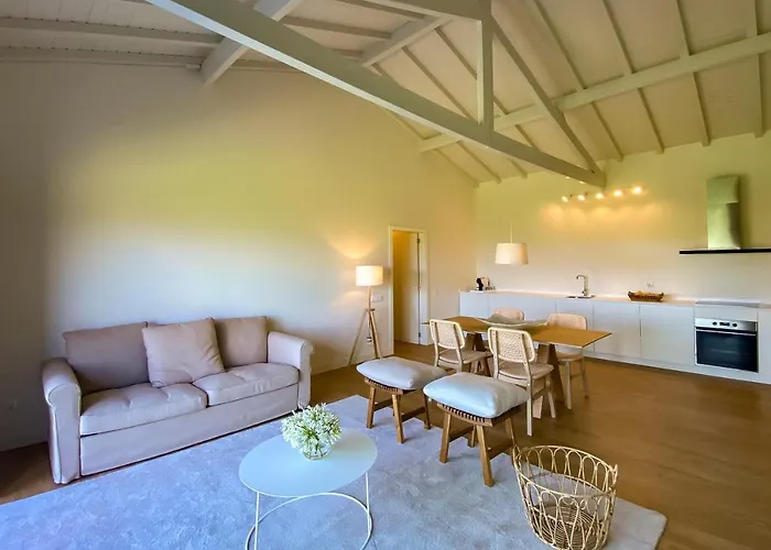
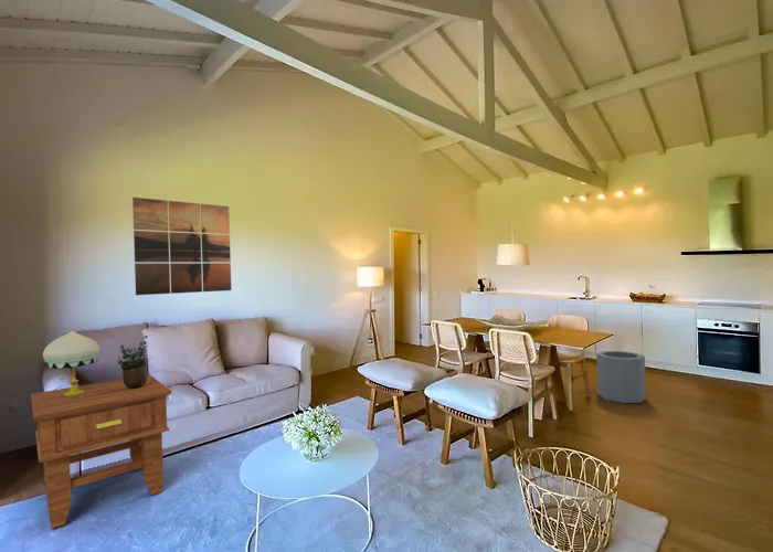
+ table lamp (72, 361)
+ trash can (621, 375)
+ wall art (186, 247)
+ potted plant (134, 361)
+ side table (103, 442)
